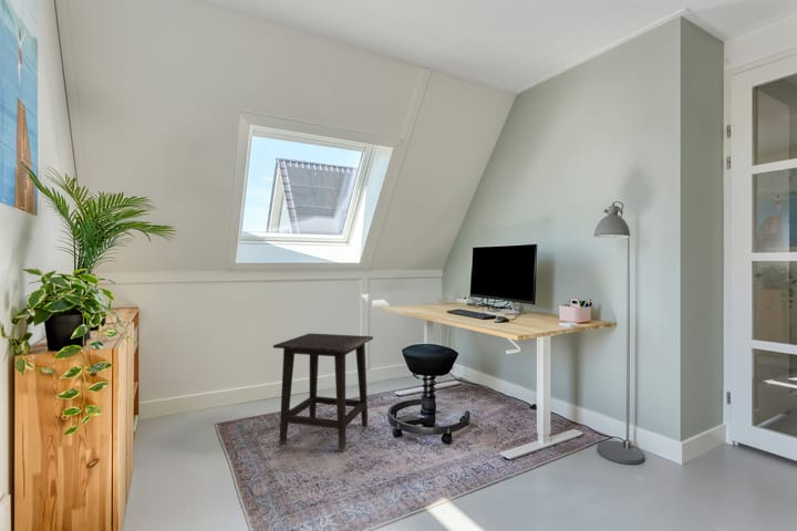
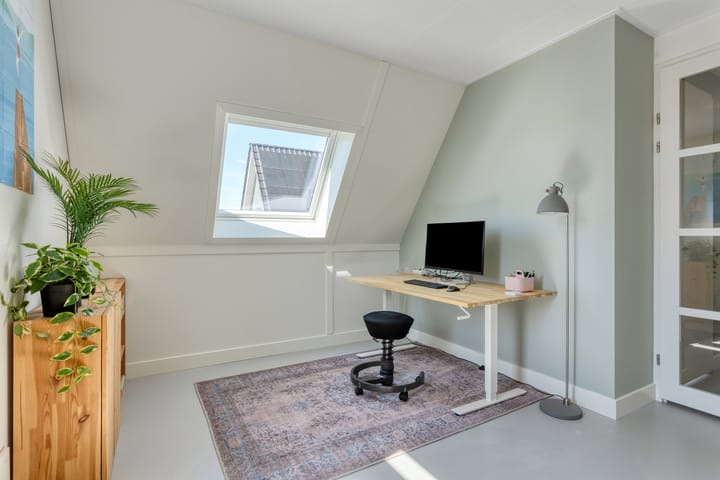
- side table (317, 383)
